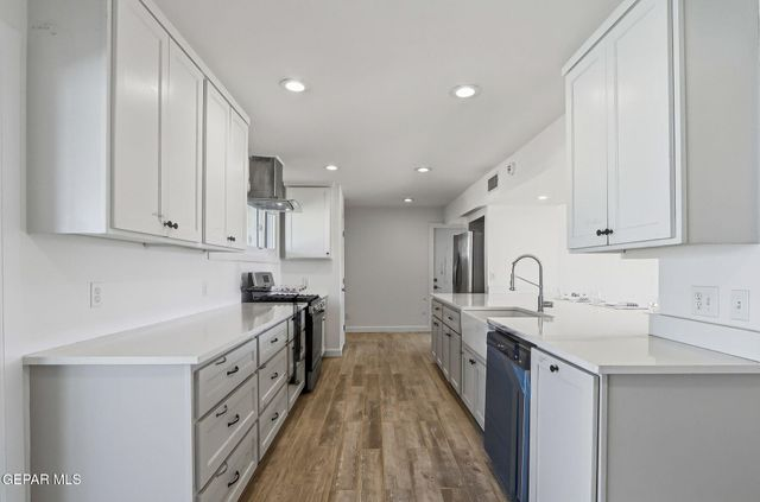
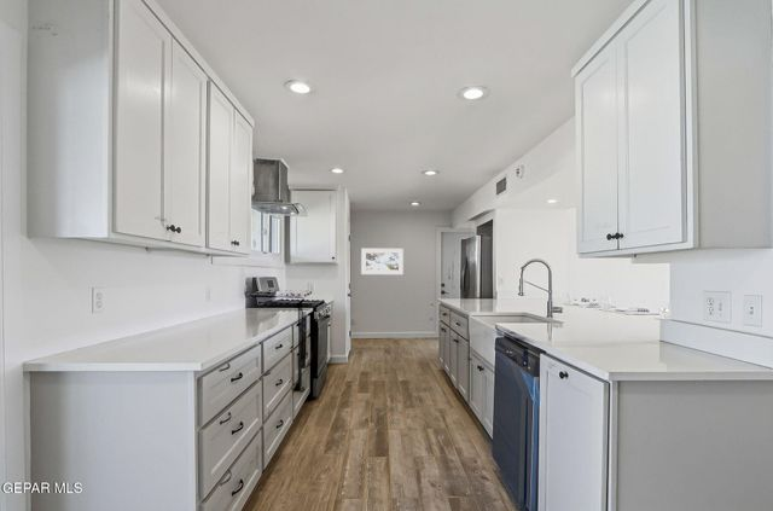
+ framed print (382, 261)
